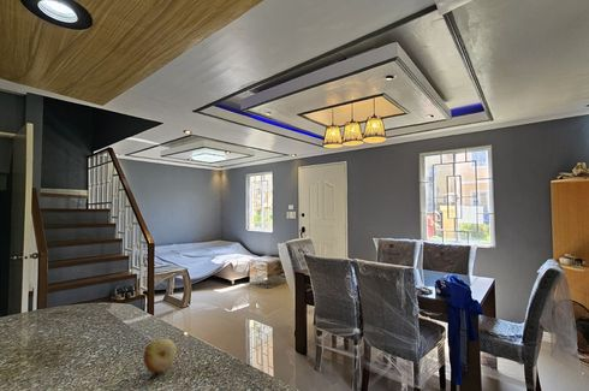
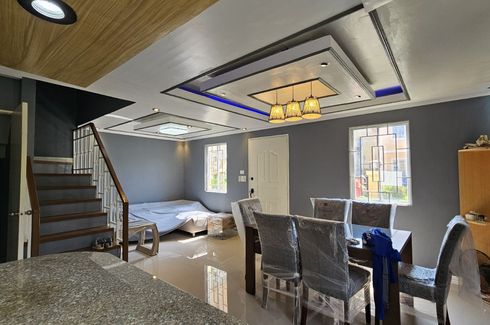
- fruit (160, 355)
